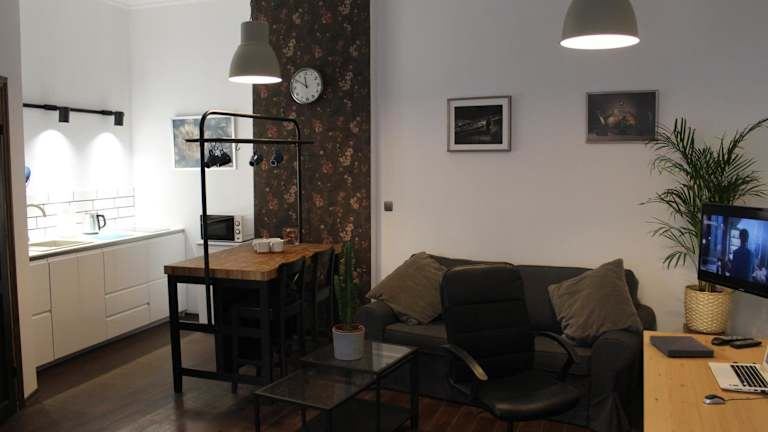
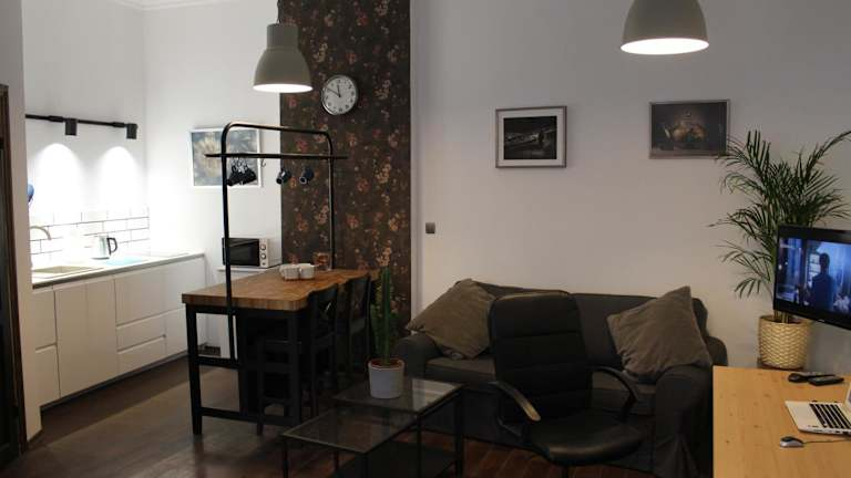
- book (680, 345)
